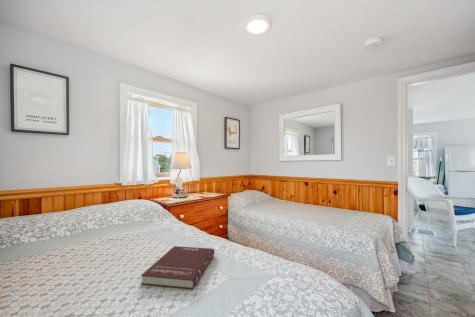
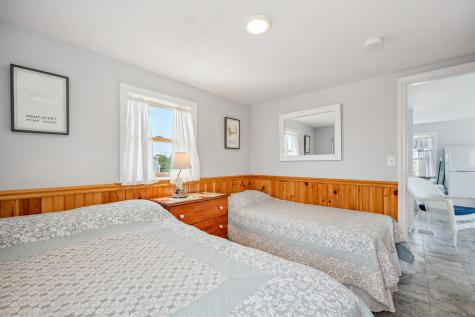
- book (182, 264)
